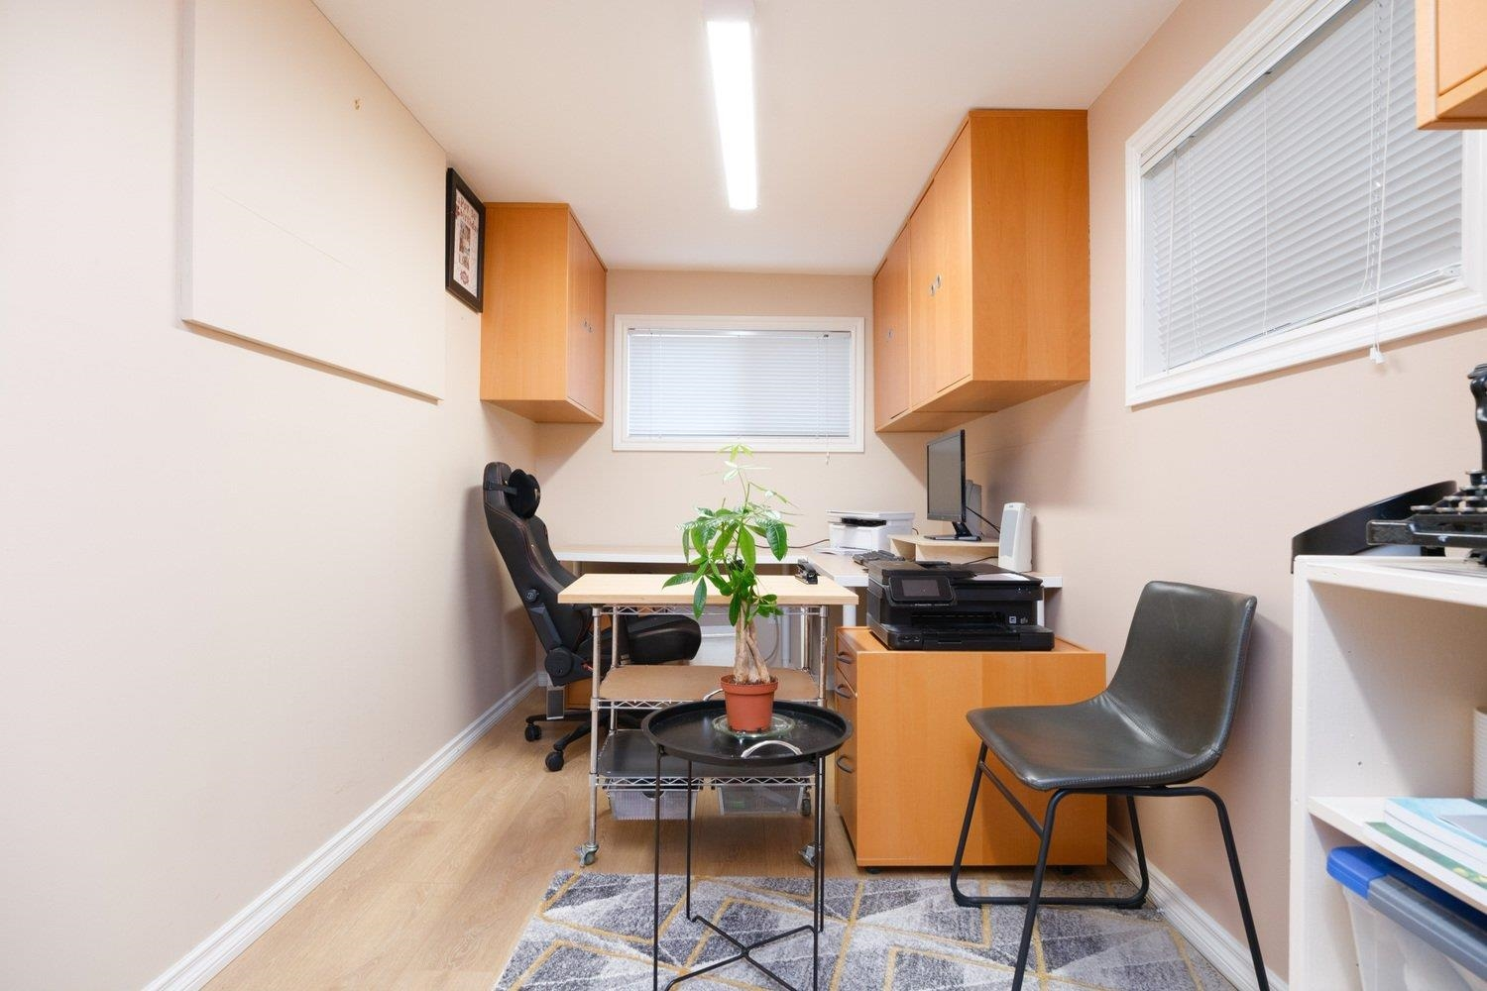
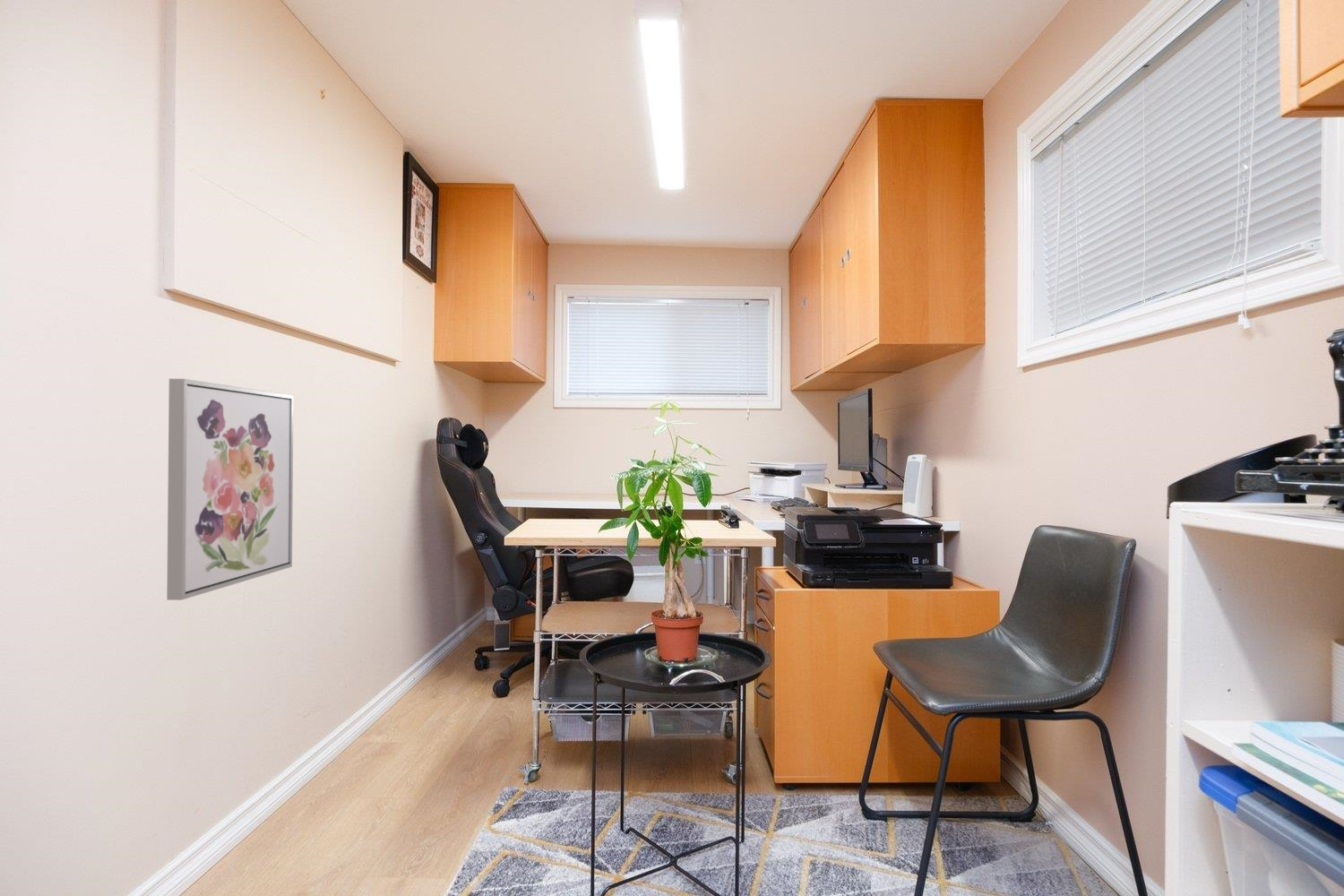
+ wall art (237, 484)
